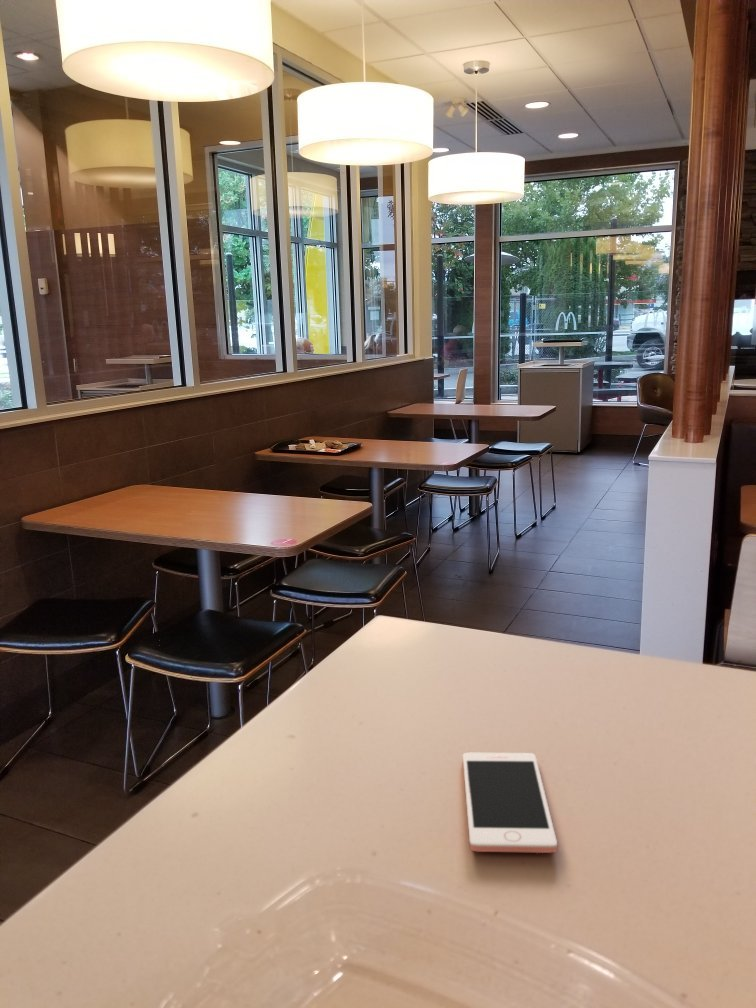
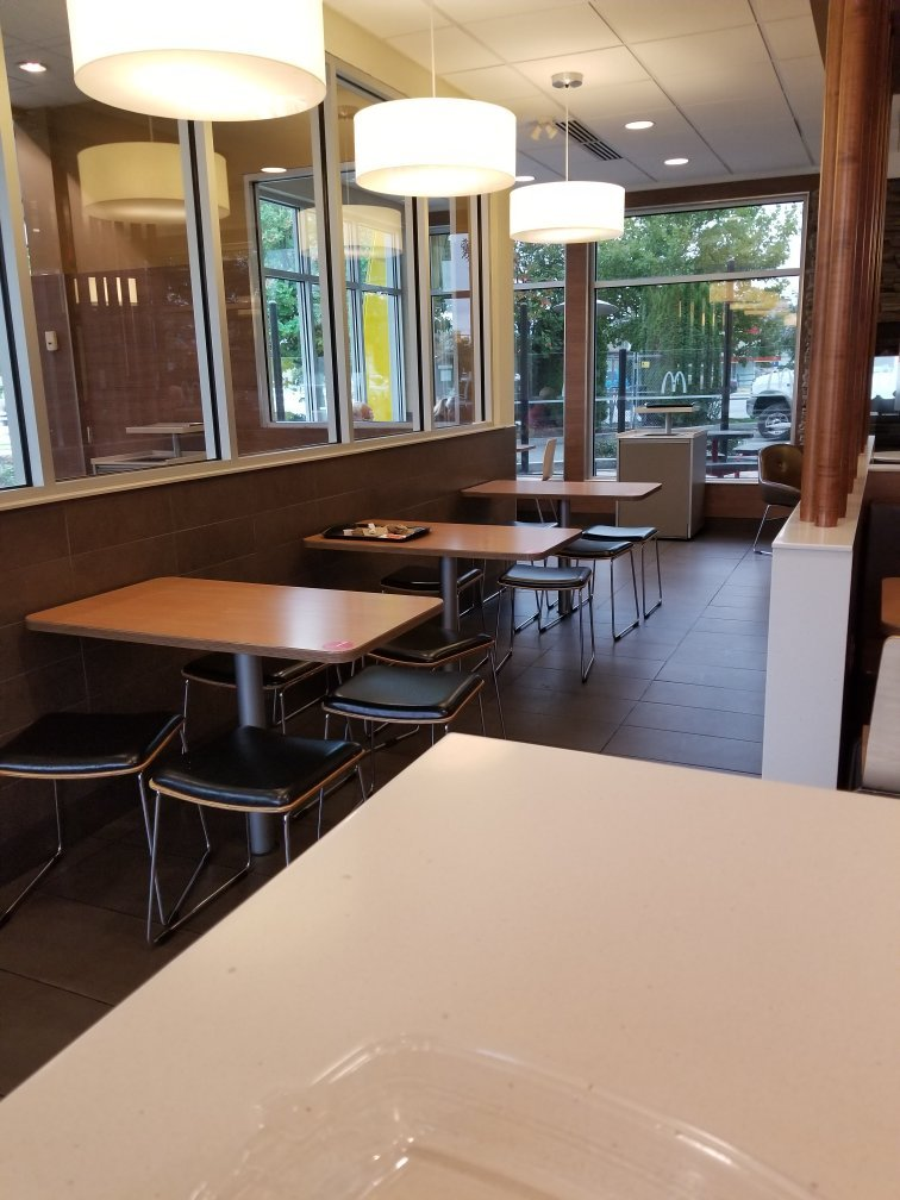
- cell phone (505, 797)
